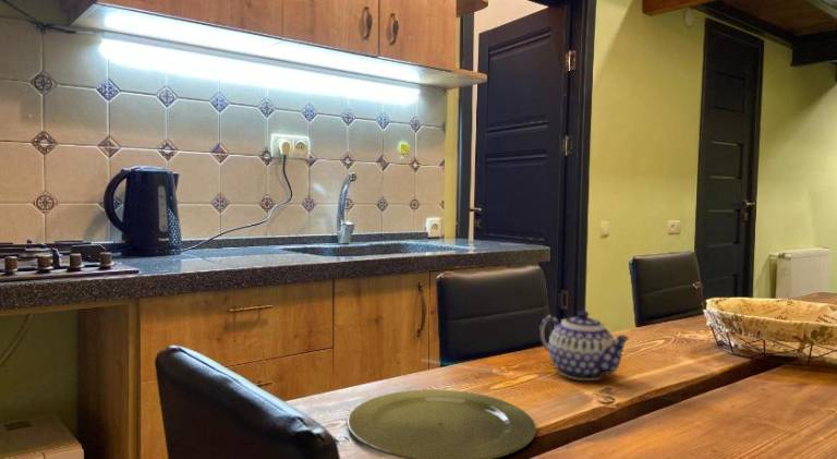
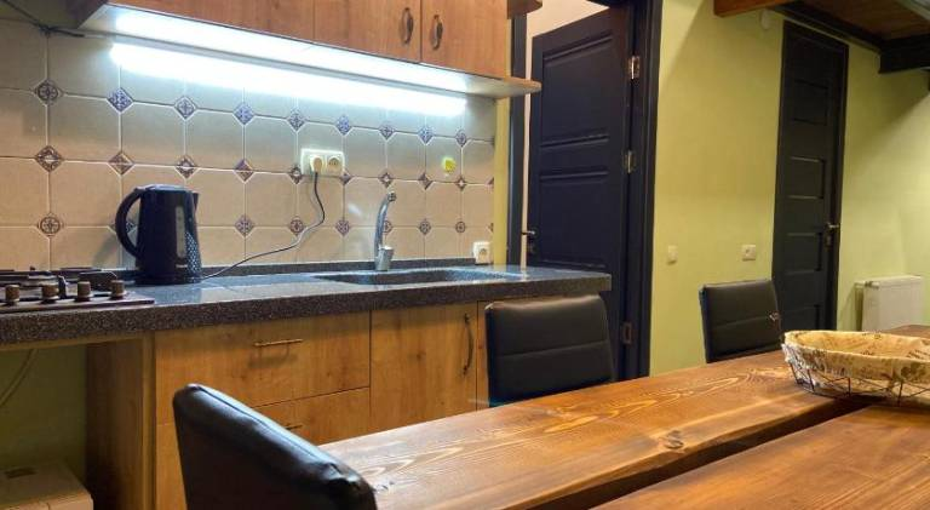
- teapot (581, 342)
- plate (440, 421)
